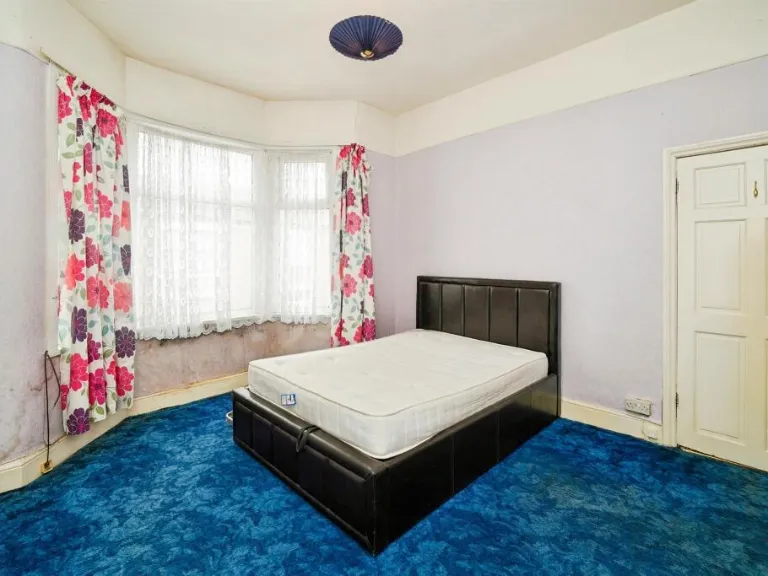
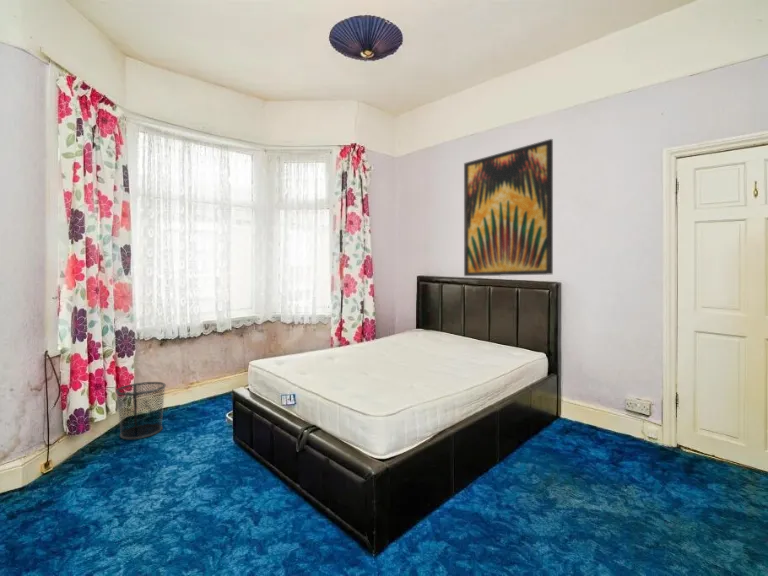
+ waste bin (141, 409)
+ wall art (504, 214)
